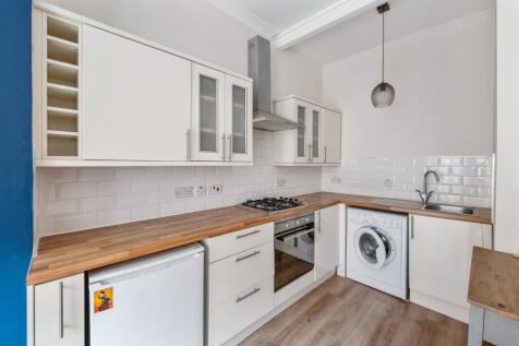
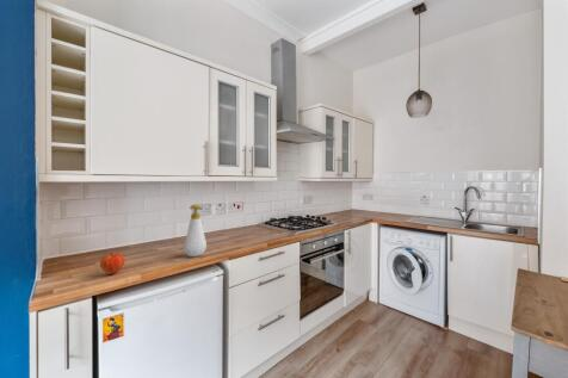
+ soap bottle (196, 230)
+ fruit (112, 262)
